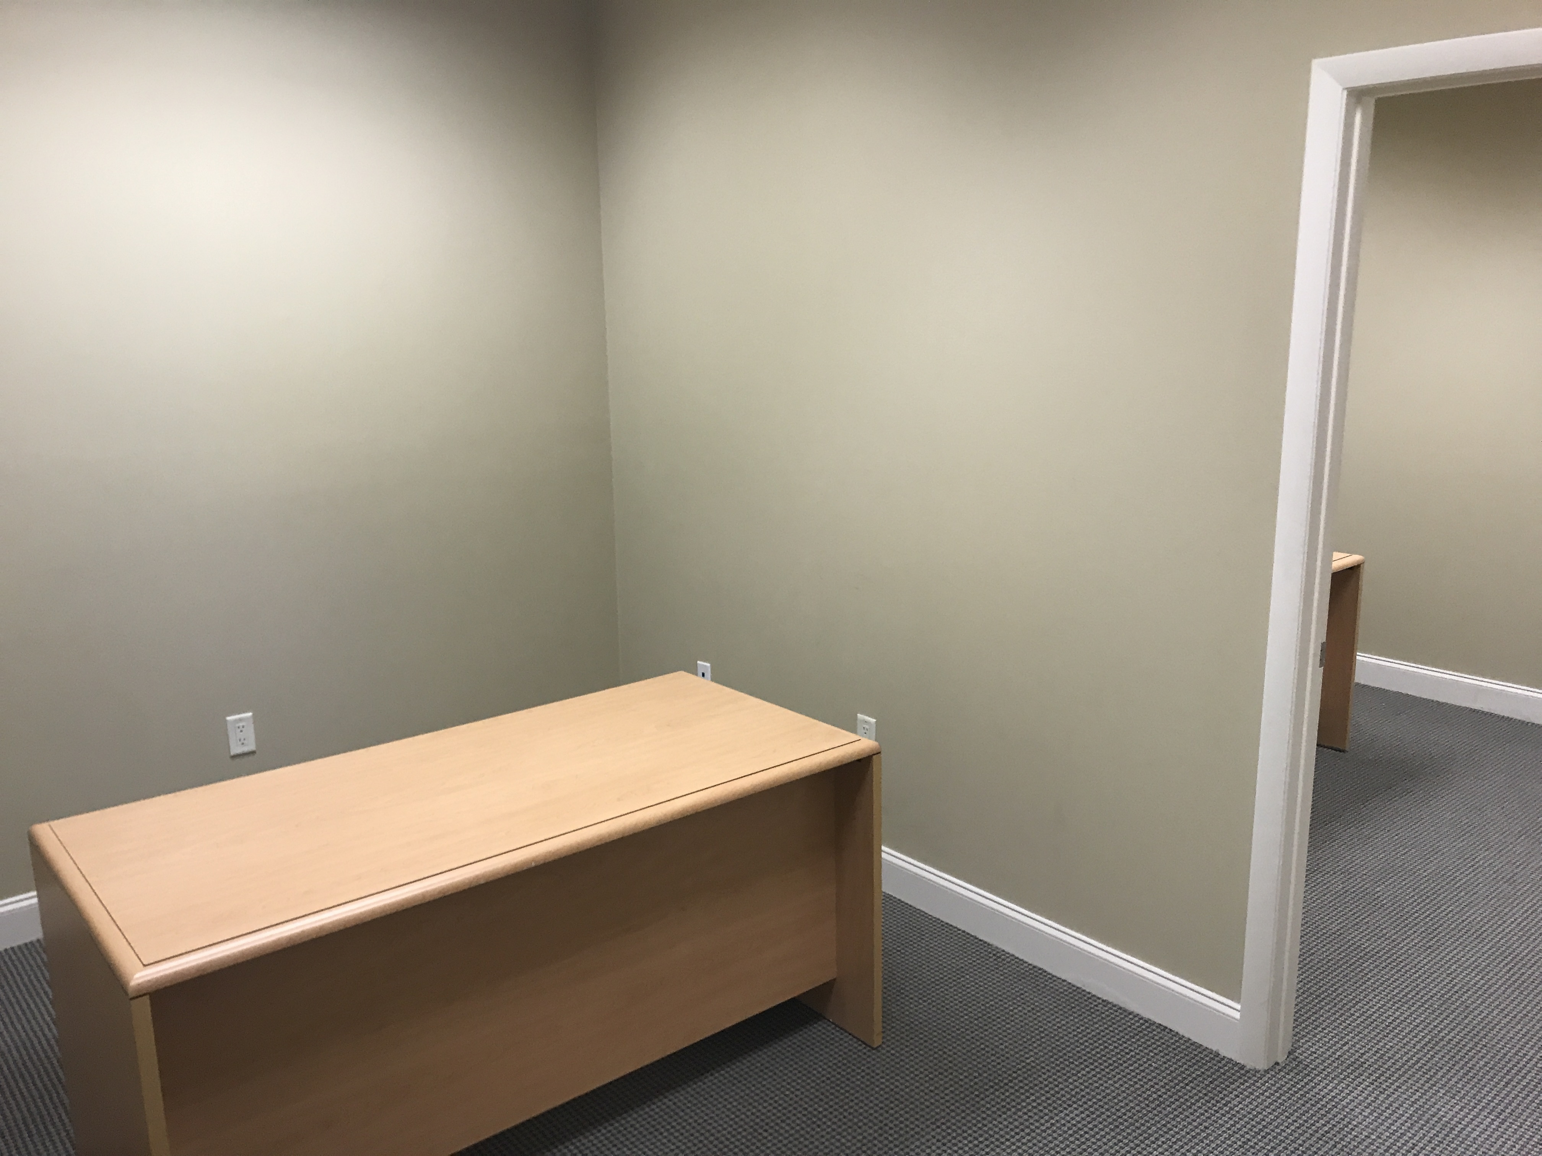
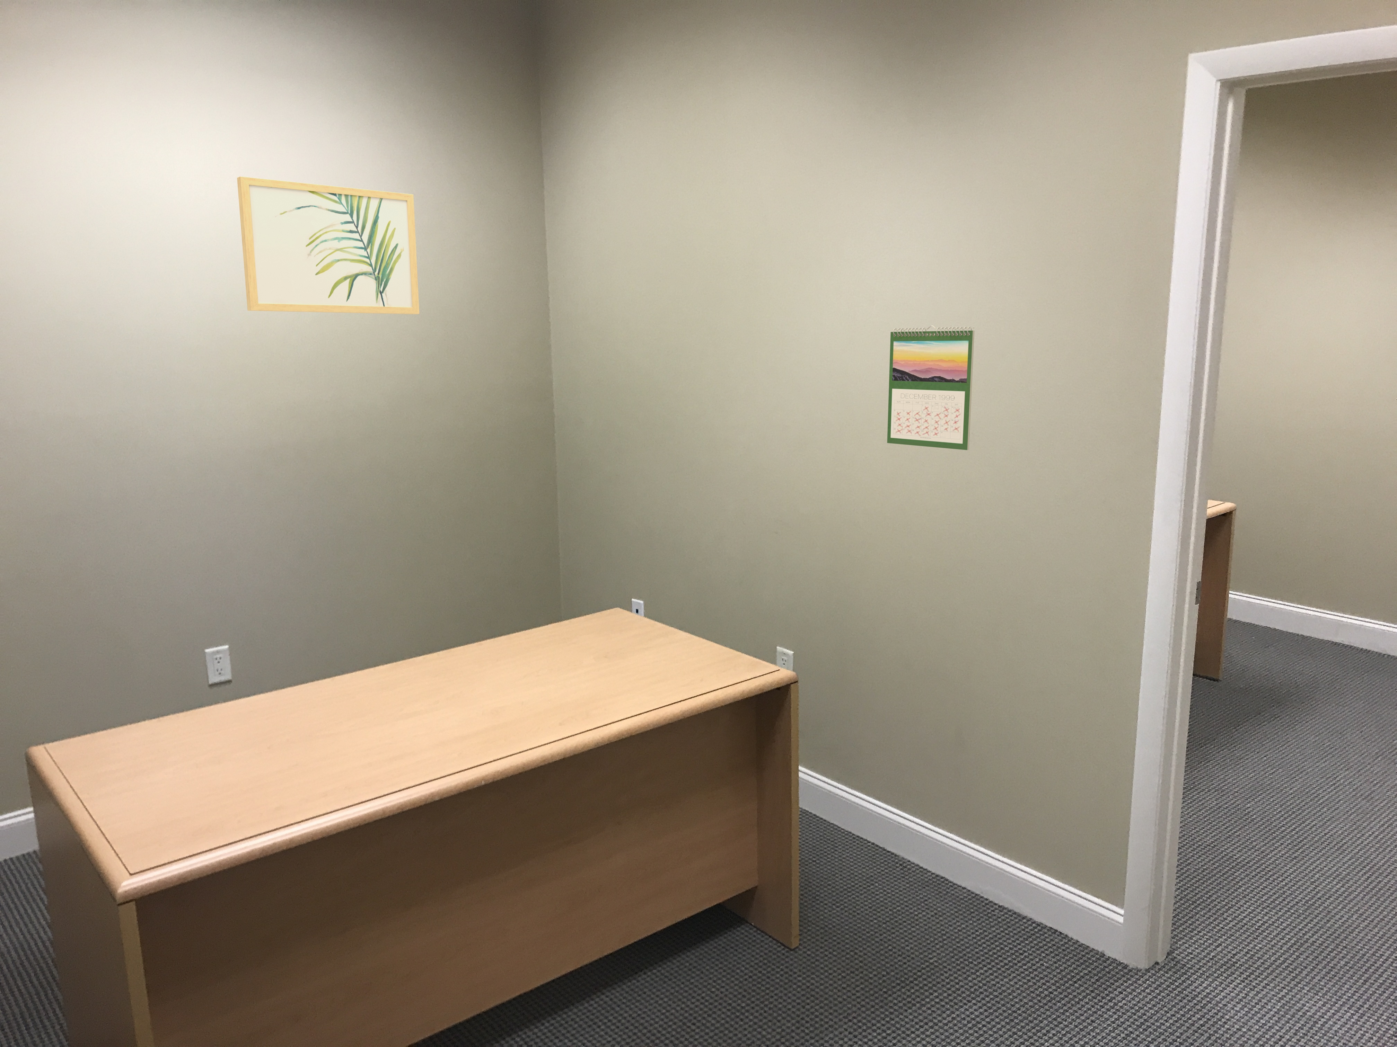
+ wall art (333, 250)
+ calendar (928, 386)
